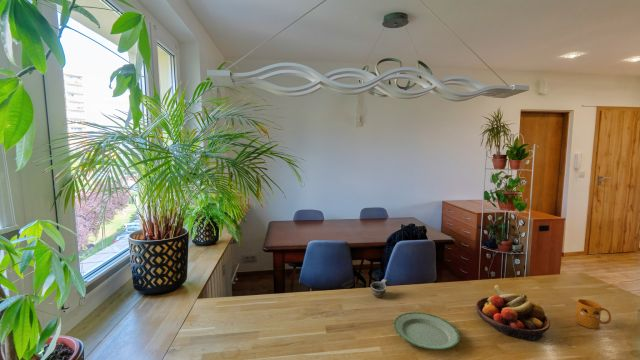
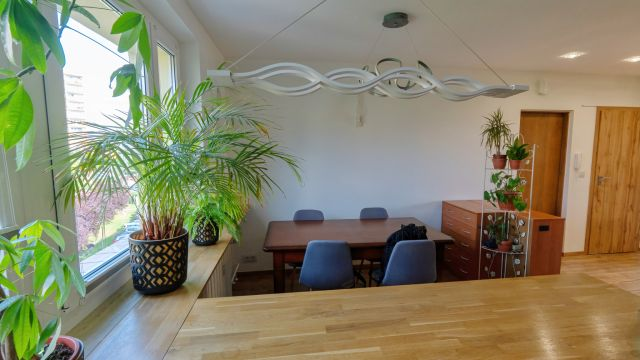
- plate (425, 332)
- fruit bowl (510, 309)
- cup (379, 288)
- mug (593, 314)
